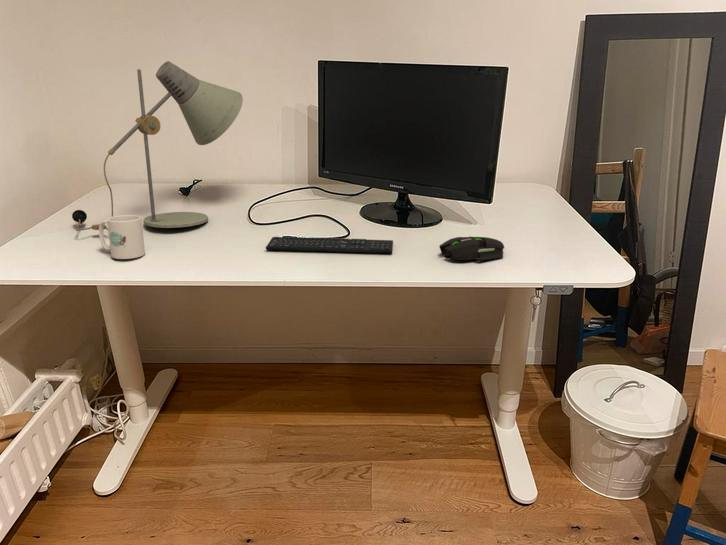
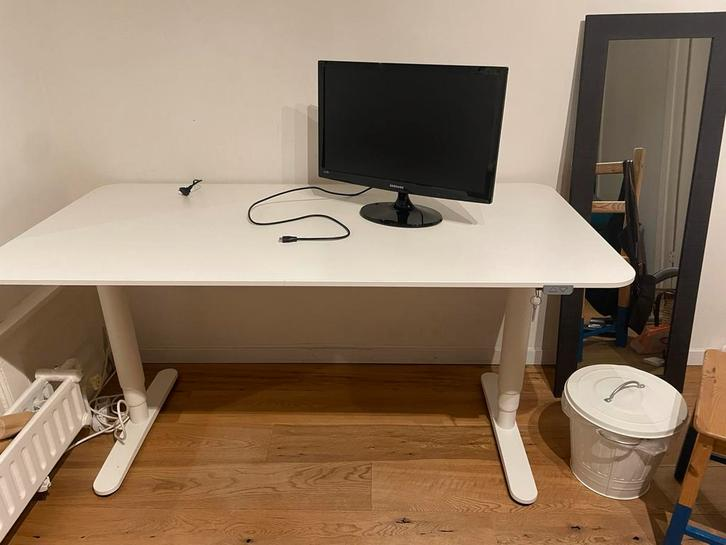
- desk lamp (154, 134)
- mug (120, 236)
- keyboard (330, 244)
- mouse (472, 246)
